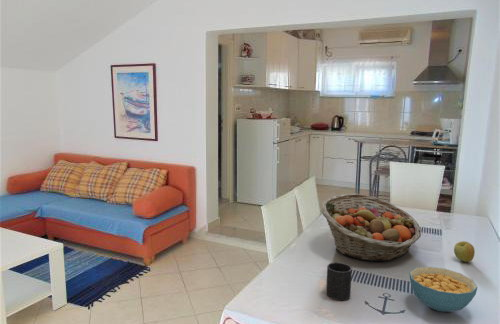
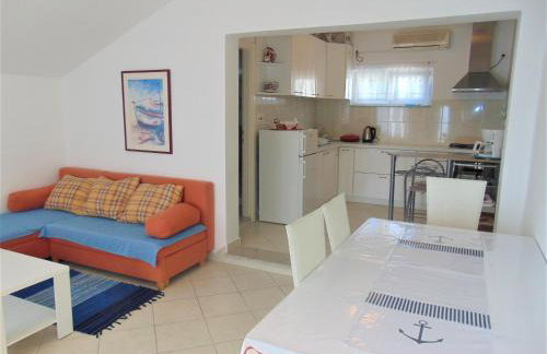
- cereal bowl (440, 293)
- mug (339, 278)
- fruit basket (369, 225)
- apple (464, 251)
